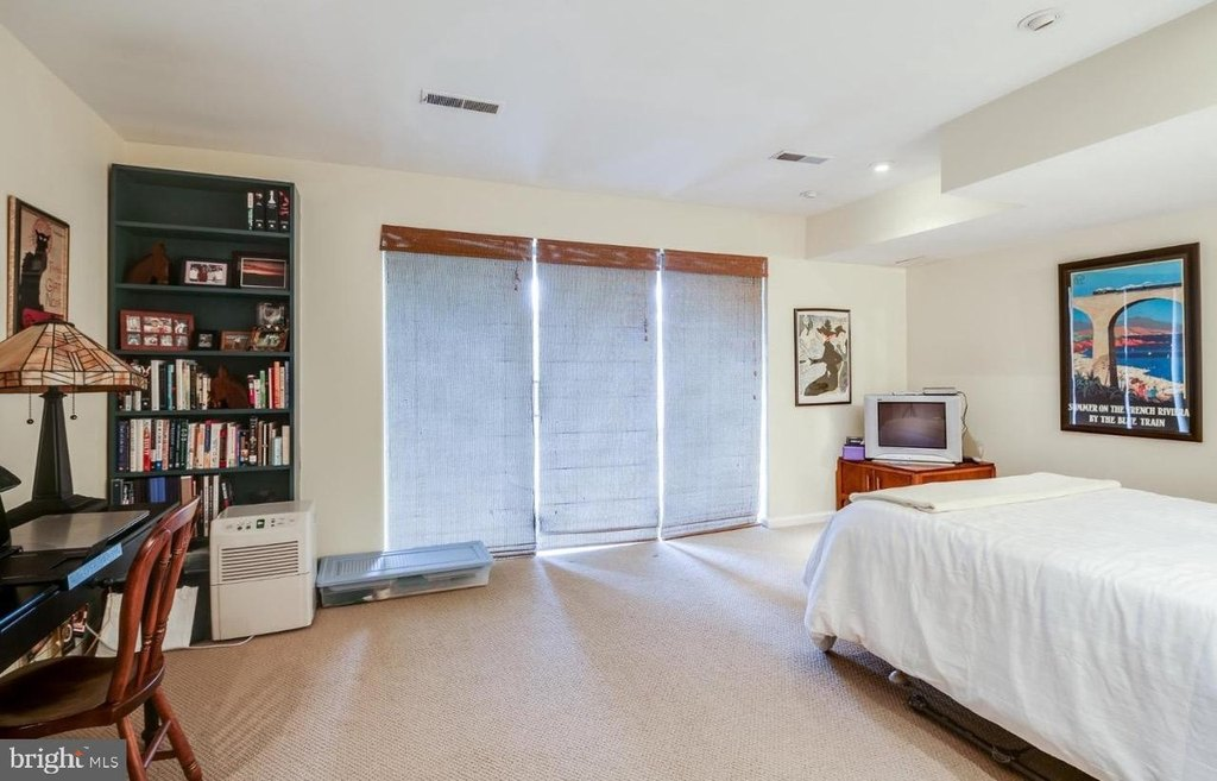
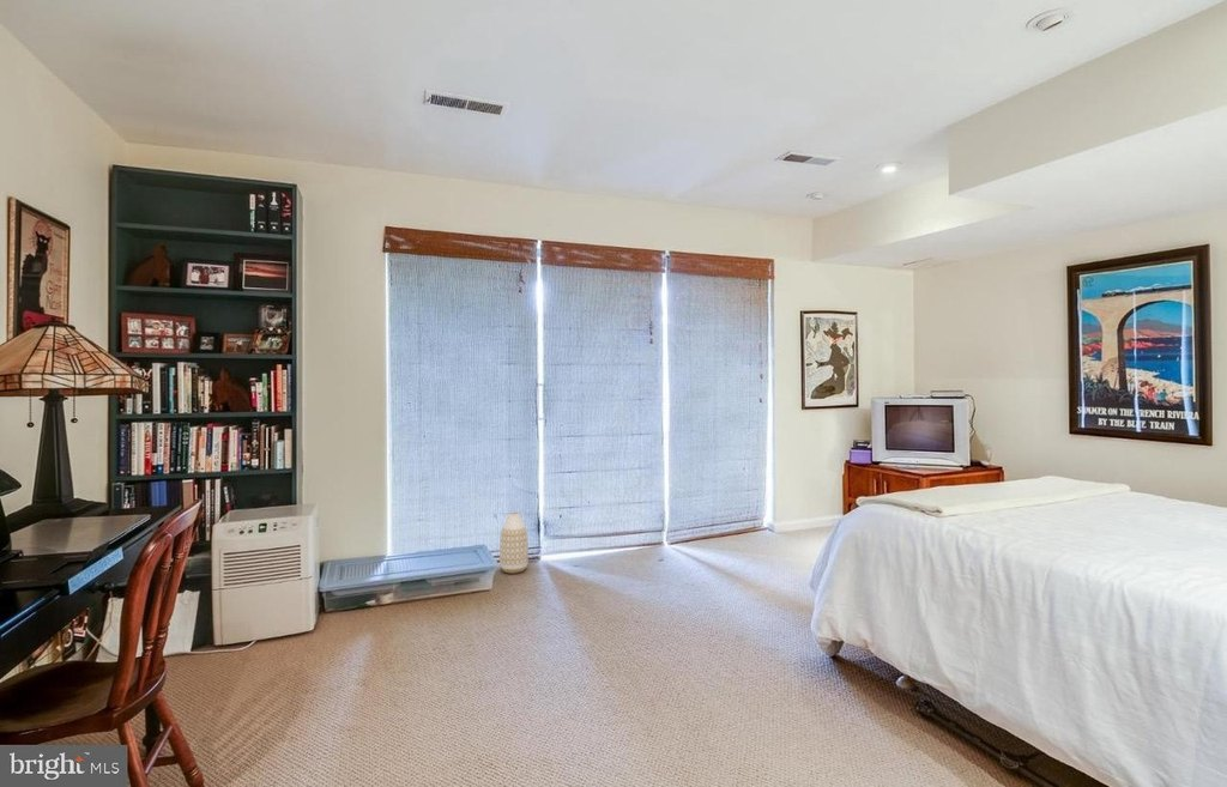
+ vase (513, 541)
